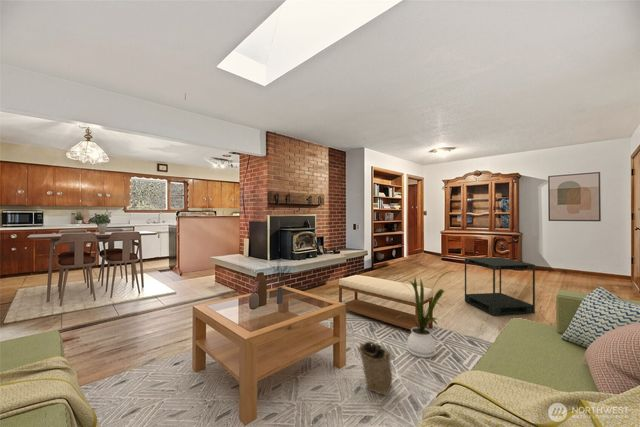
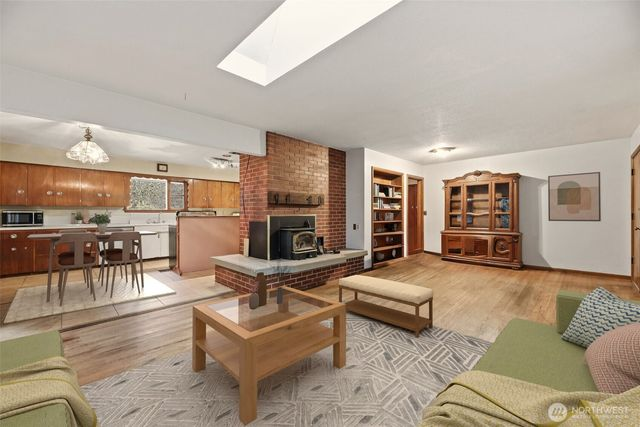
- basket (378, 366)
- house plant (424, 310)
- side table (494, 284)
